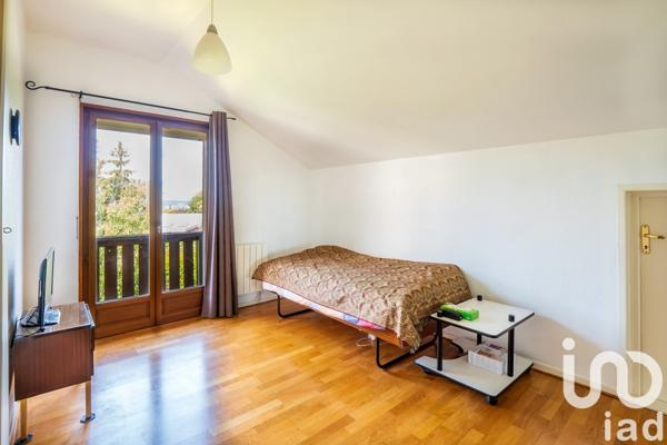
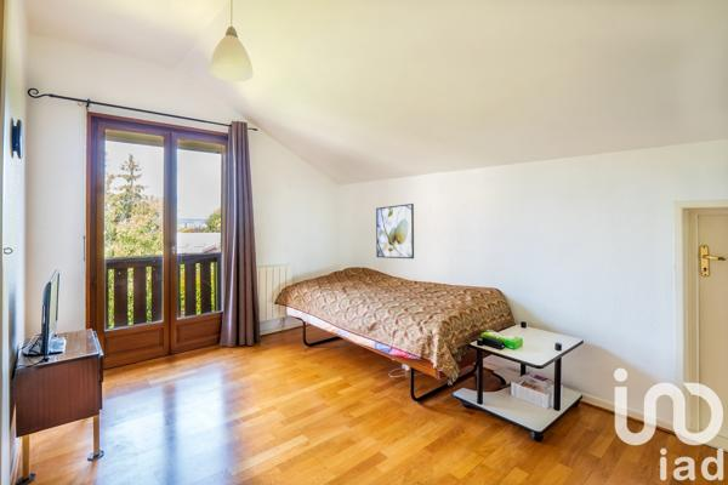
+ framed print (393, 232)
